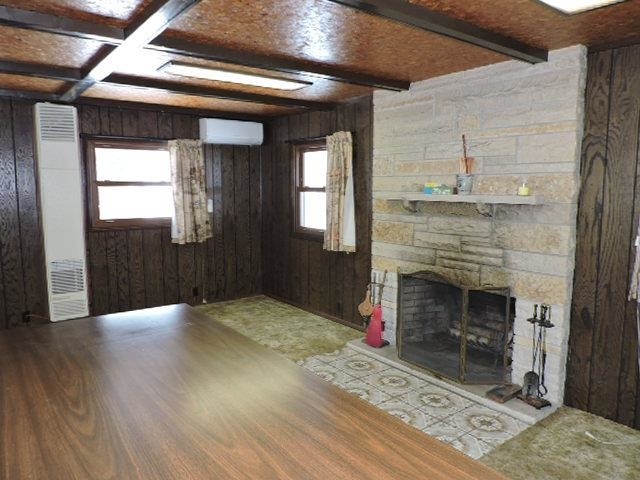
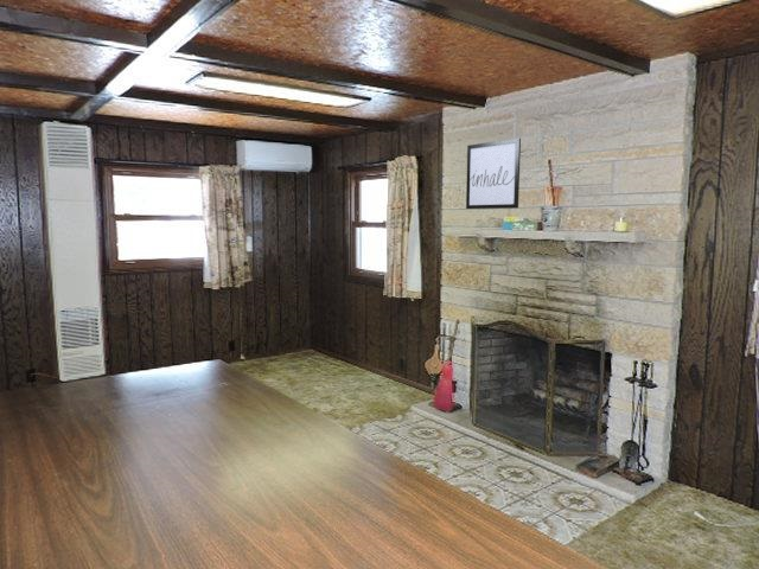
+ wall art (491, 175)
